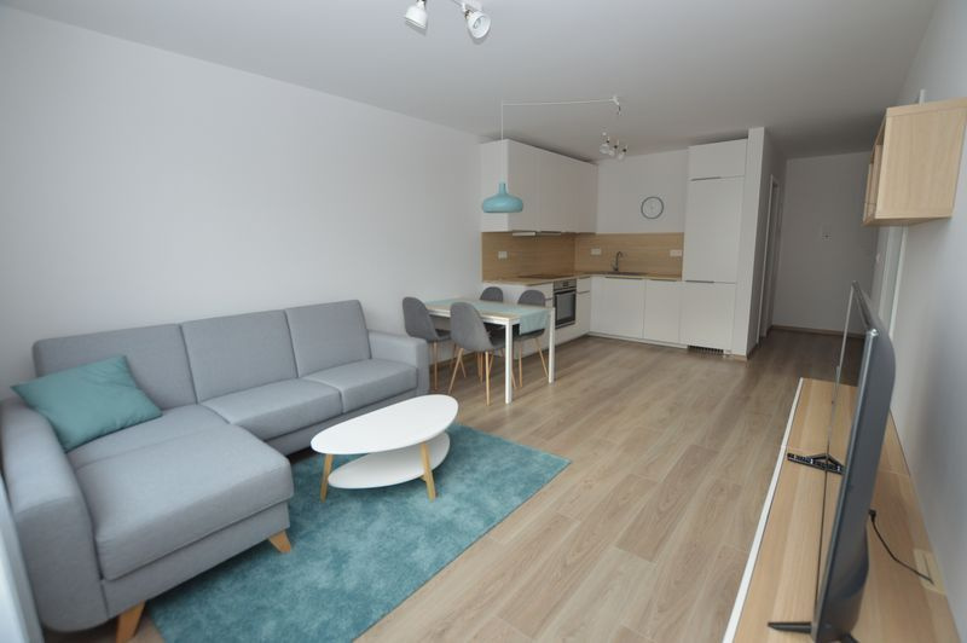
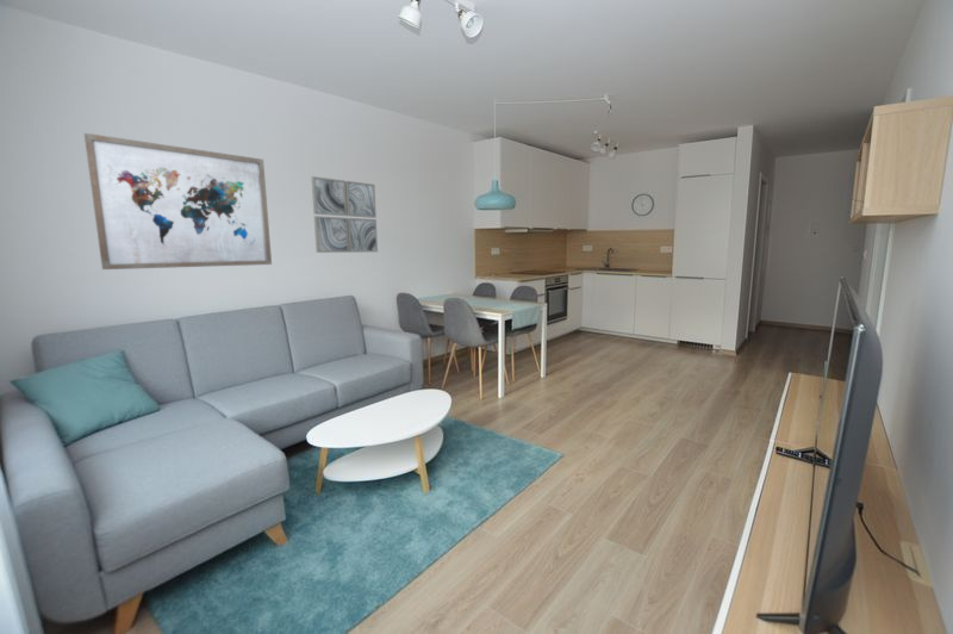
+ wall art (191, 207)
+ wall art (347, 218)
